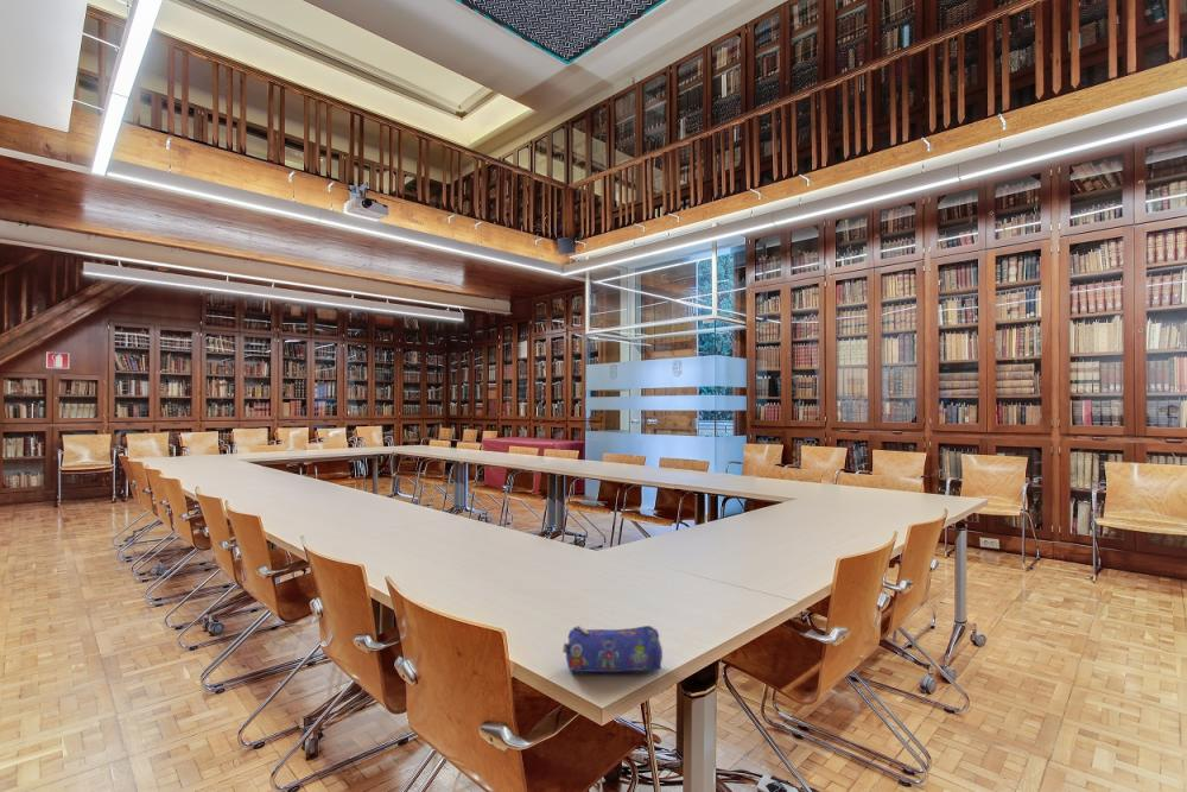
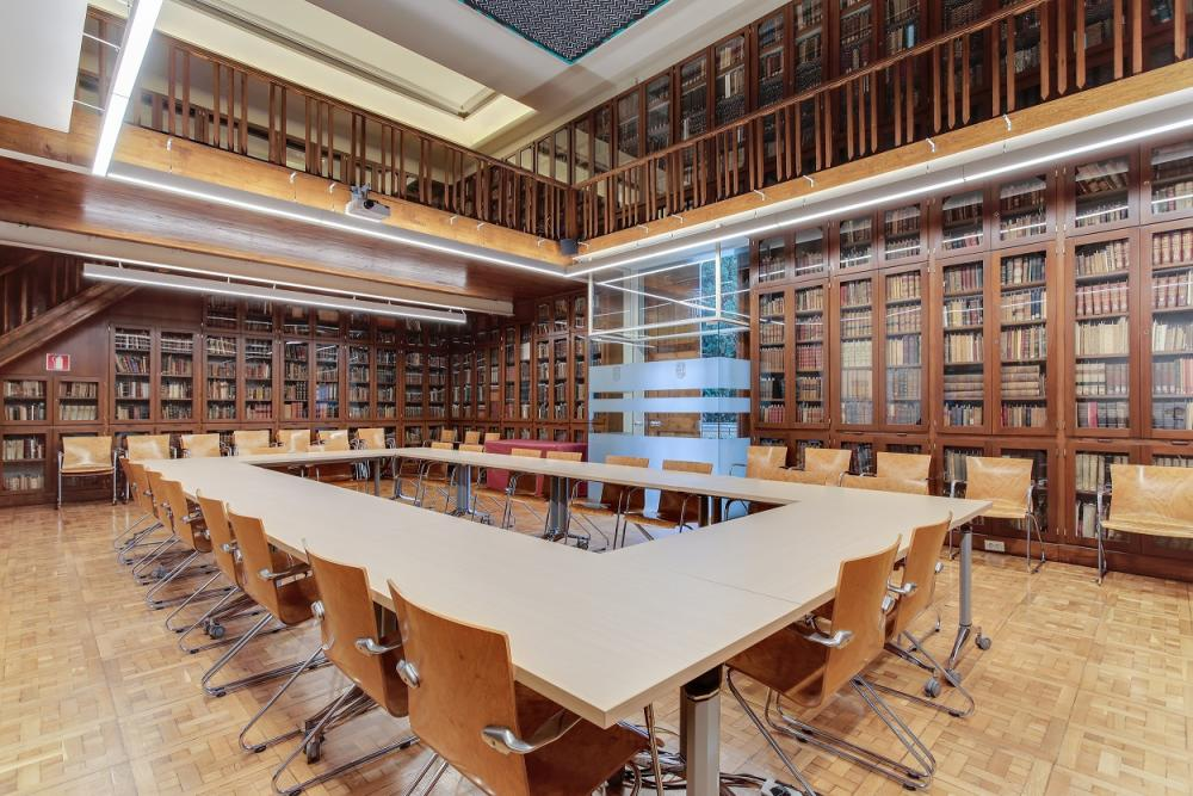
- pencil case (612, 647)
